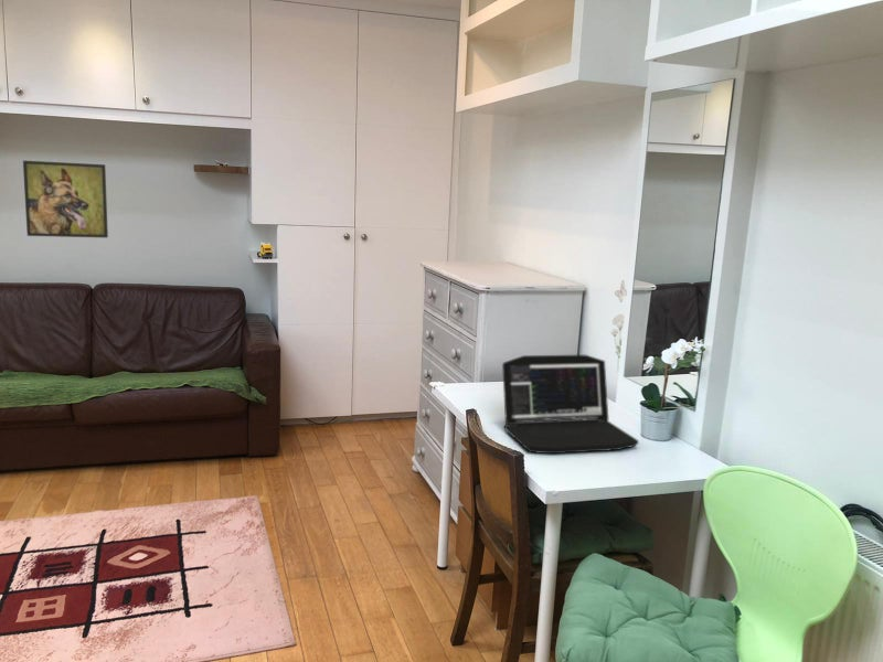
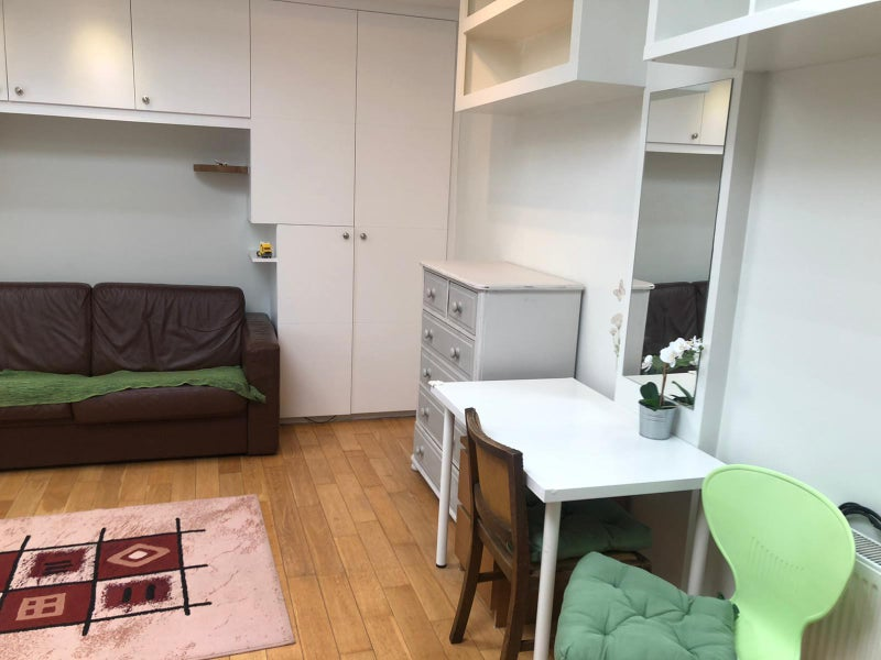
- laptop (570, 402)
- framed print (66, 200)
